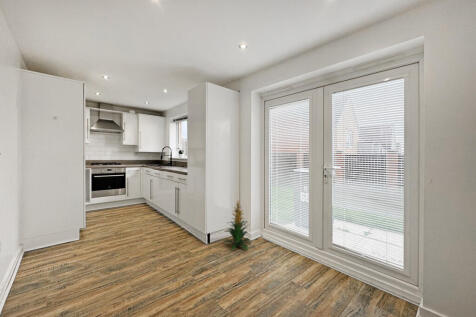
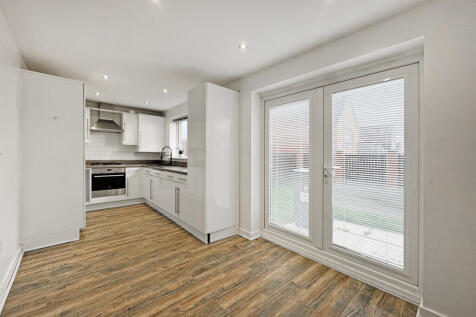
- indoor plant (238, 222)
